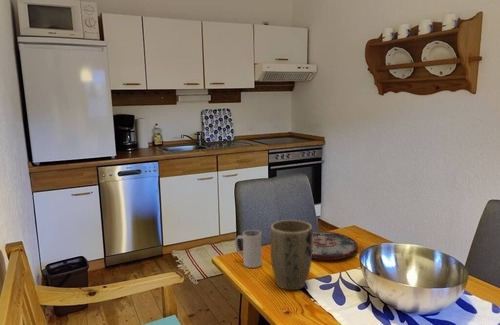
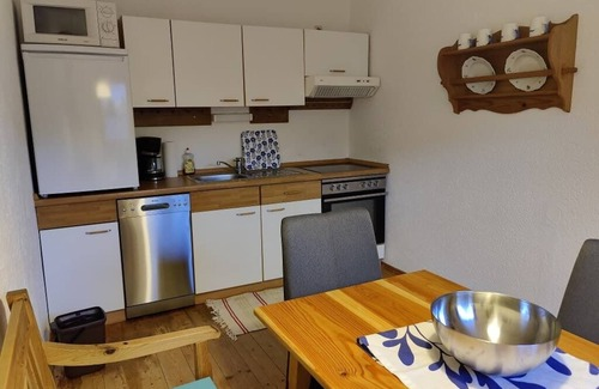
- plant pot (291, 255)
- mug (248, 248)
- plate (323, 244)
